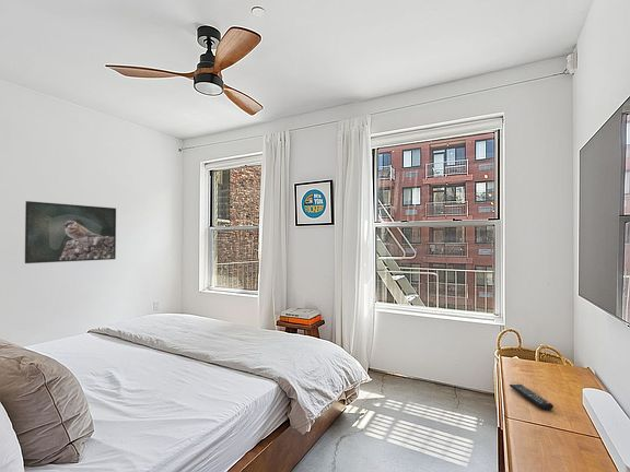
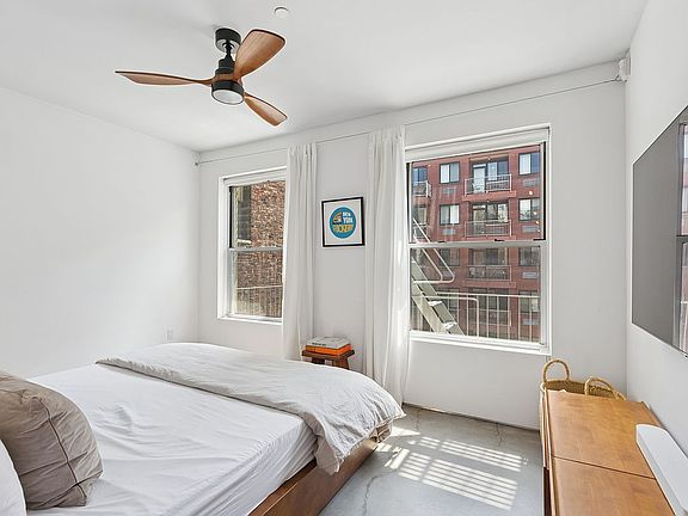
- remote control (529, 396)
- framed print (74, 233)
